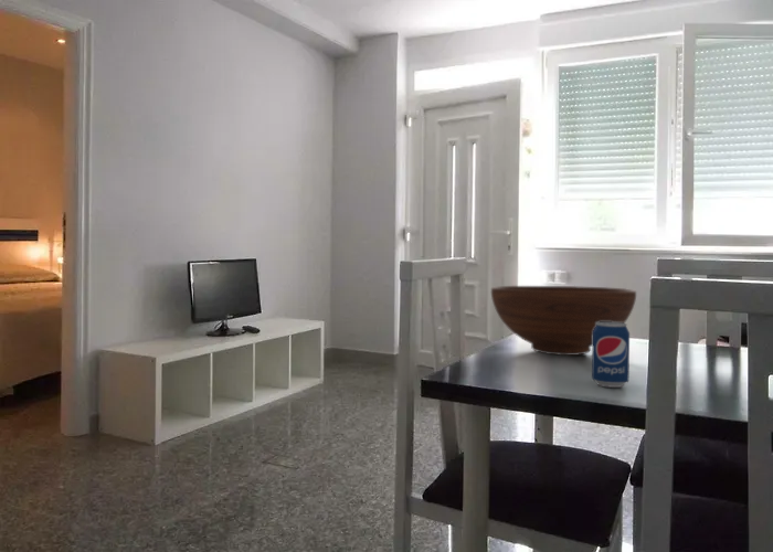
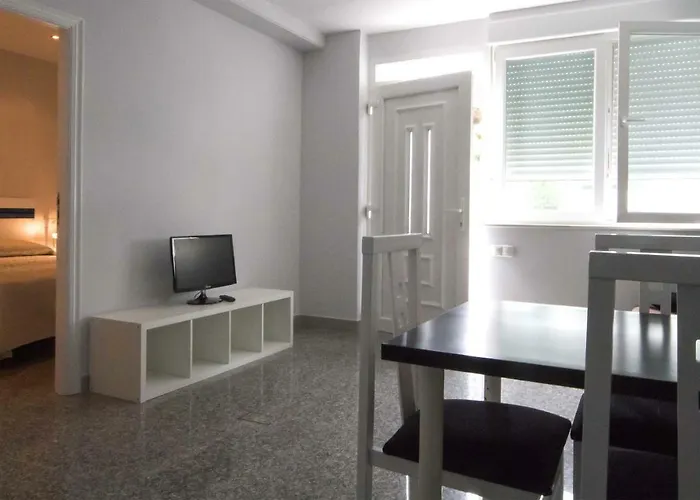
- fruit bowl (560, 320)
- beverage can (611, 353)
